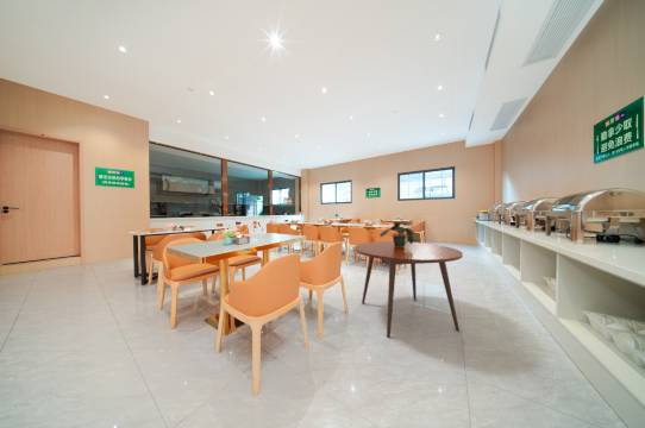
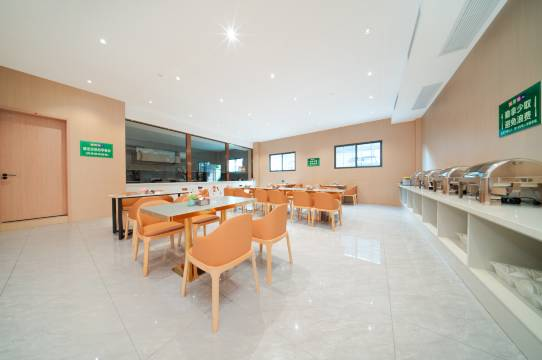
- dining table (412, 281)
- potted plant (399, 234)
